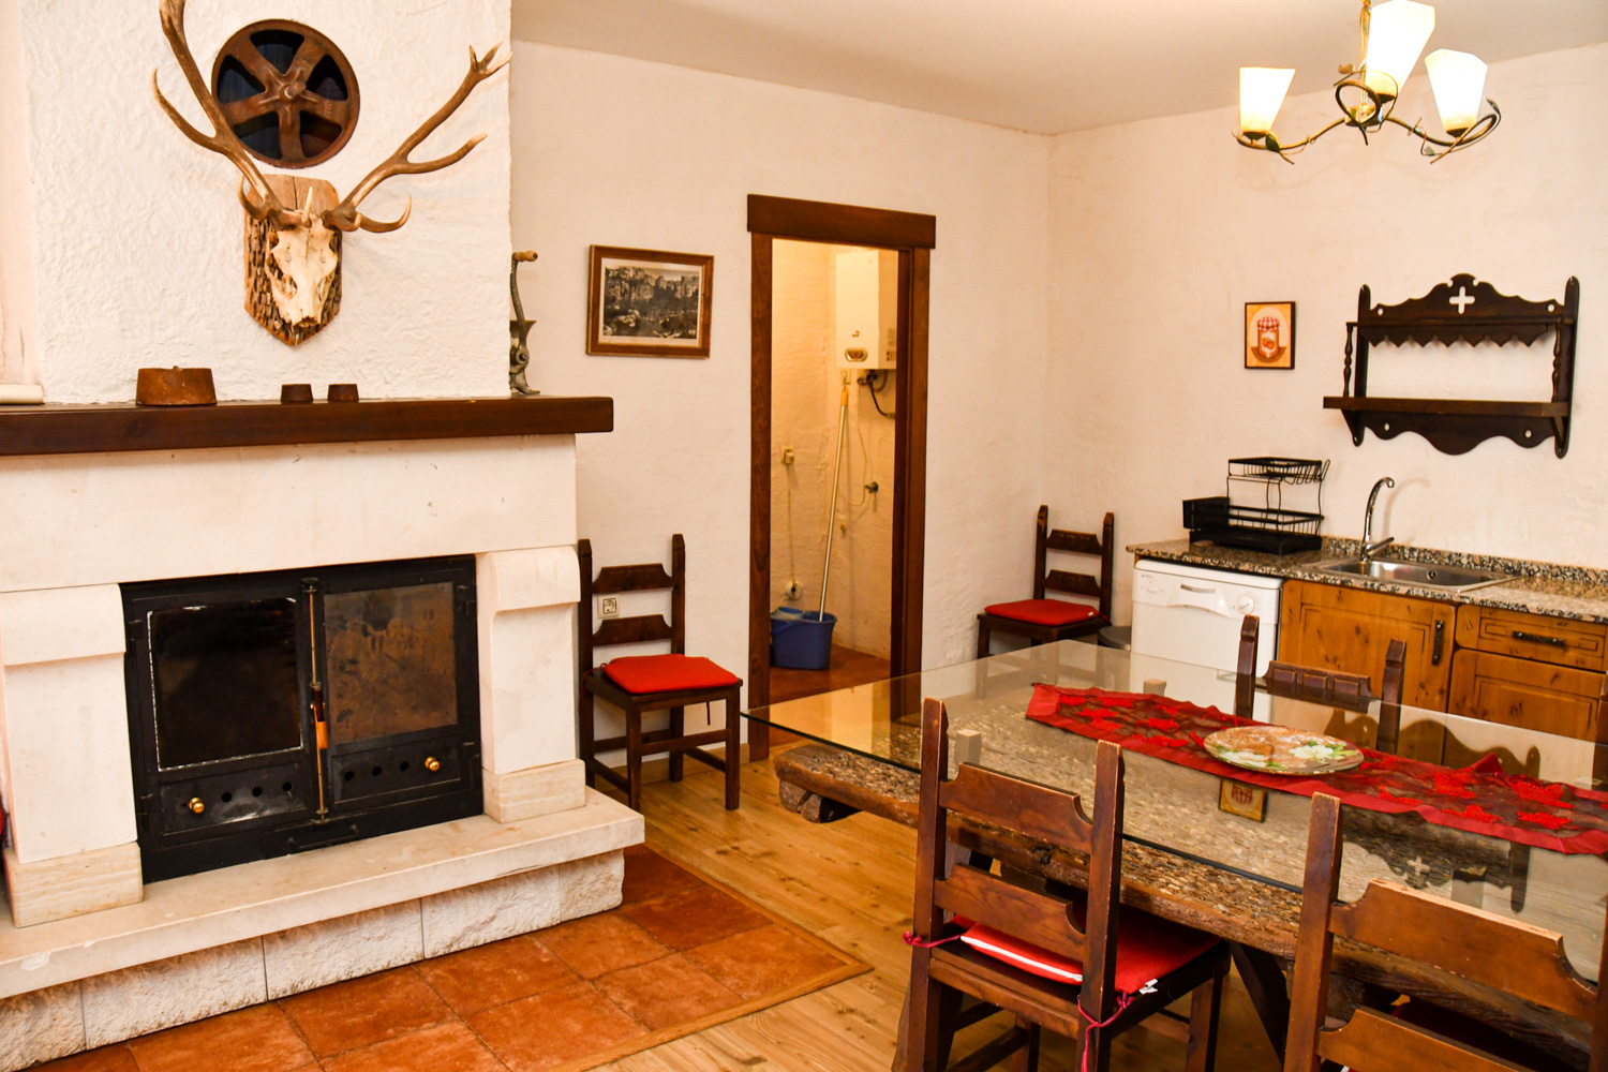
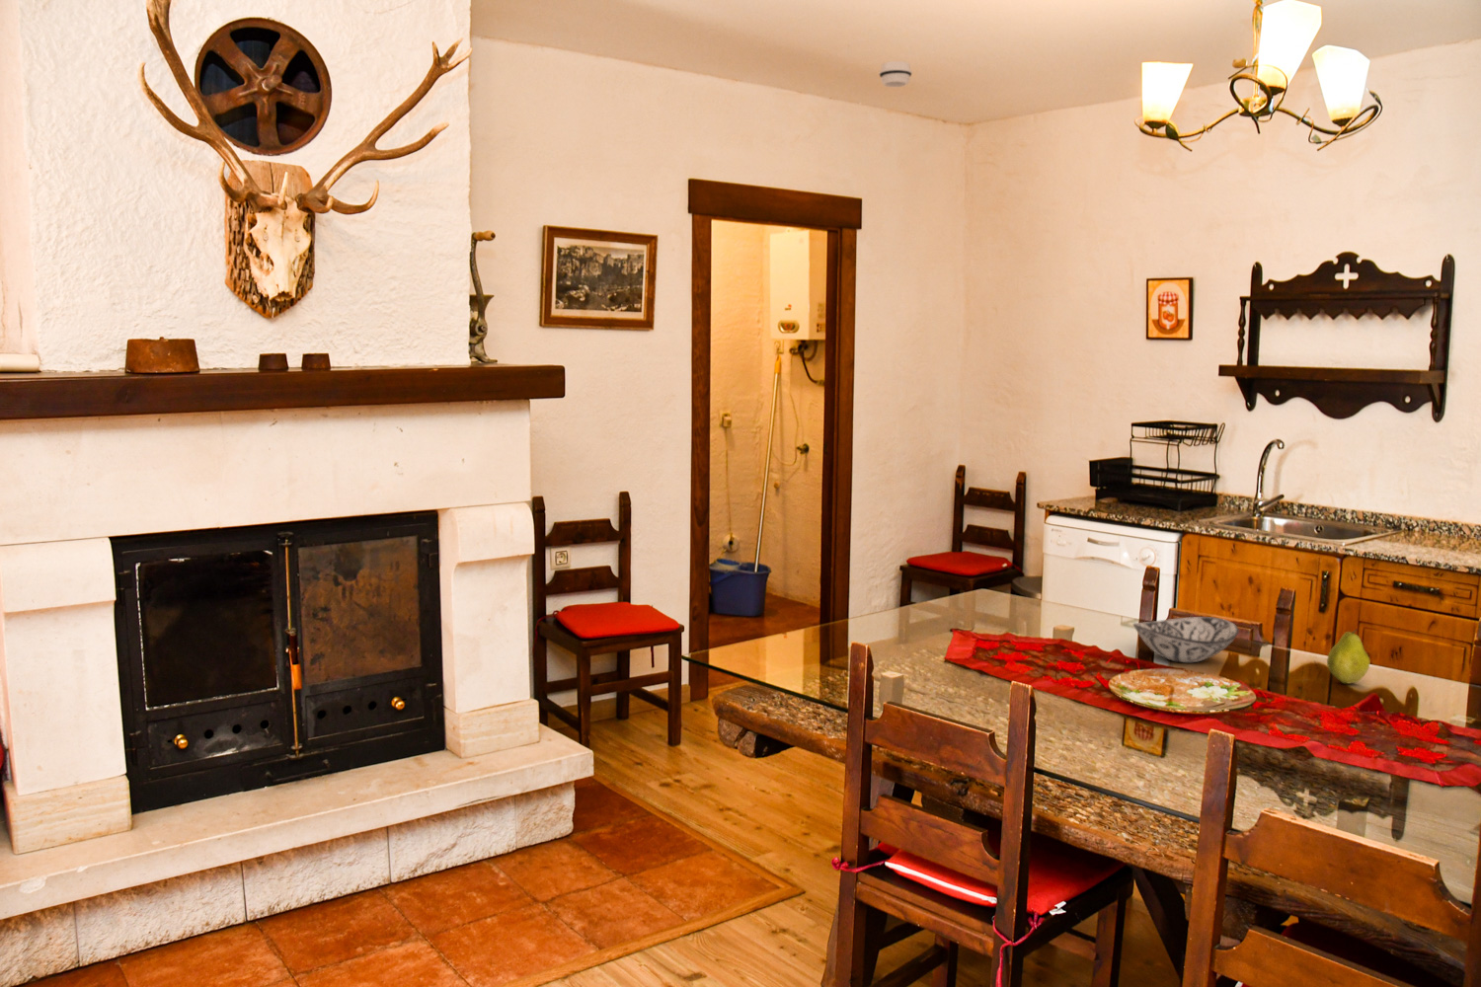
+ smoke detector (896, 74)
+ decorative bowl (1183, 641)
+ fruit (1349, 657)
